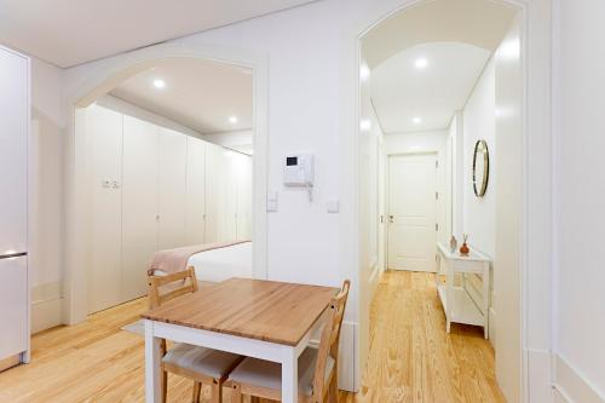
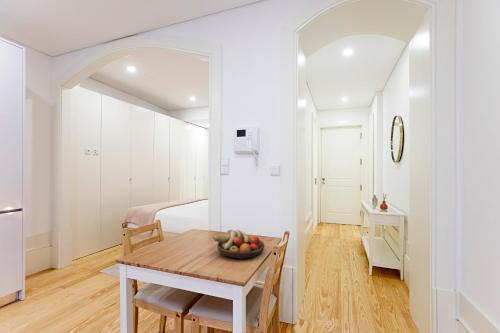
+ fruit bowl (240, 241)
